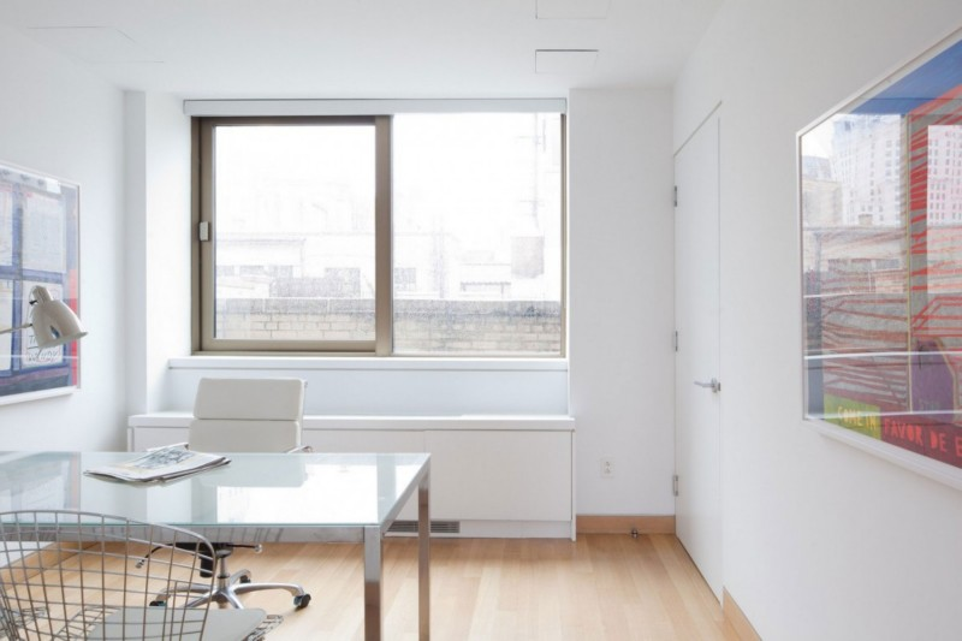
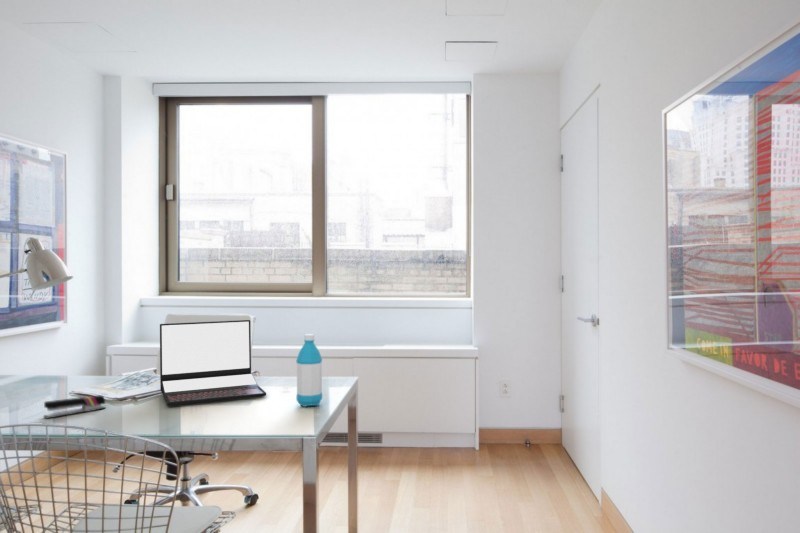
+ water bottle (309, 369)
+ stapler (75, 405)
+ laptop (212, 359)
